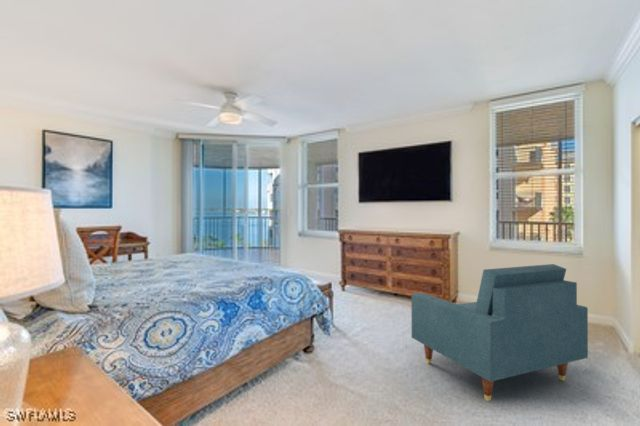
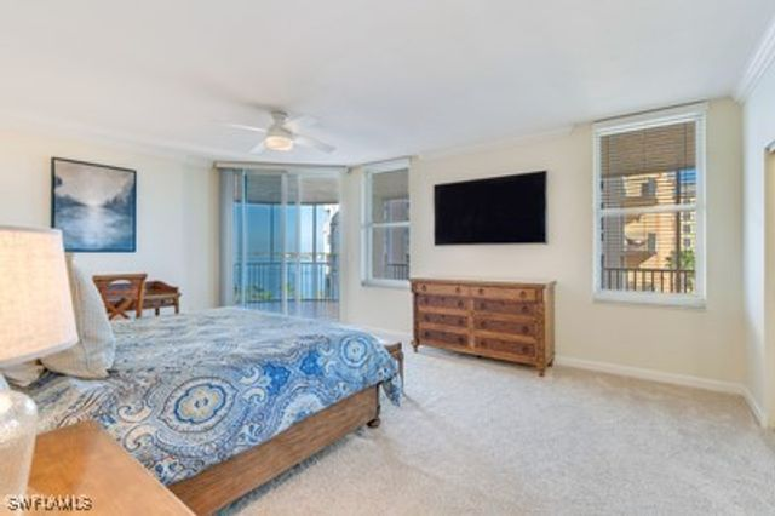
- armchair (492, 316)
